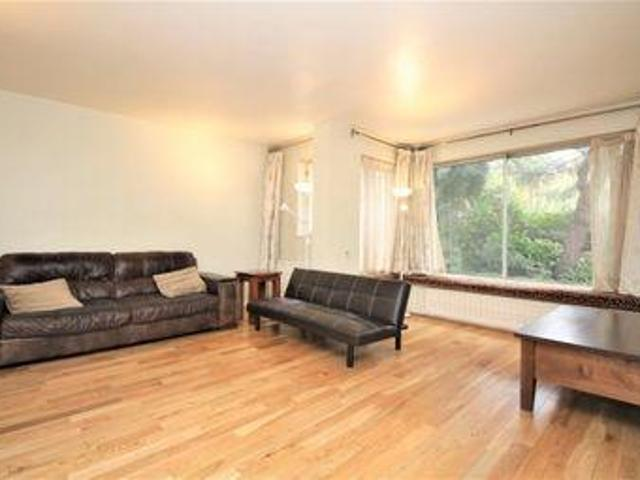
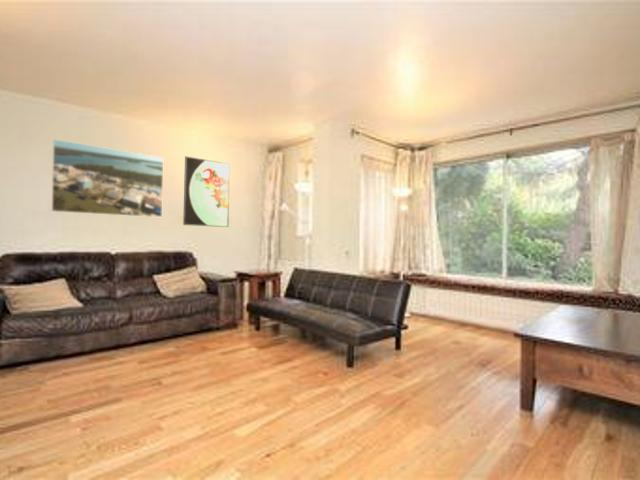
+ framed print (112, 182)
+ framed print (207, 193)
